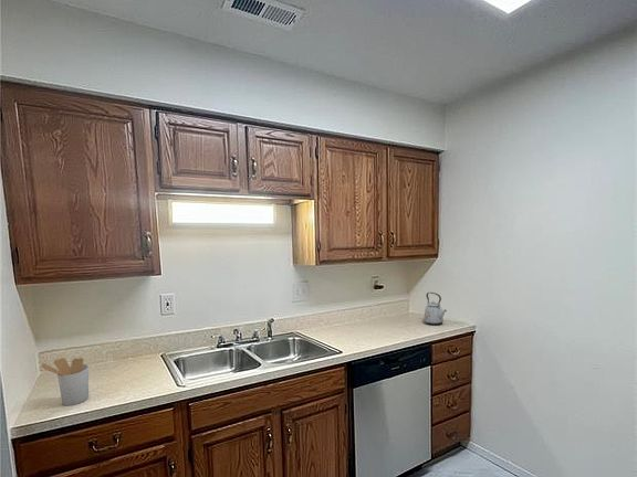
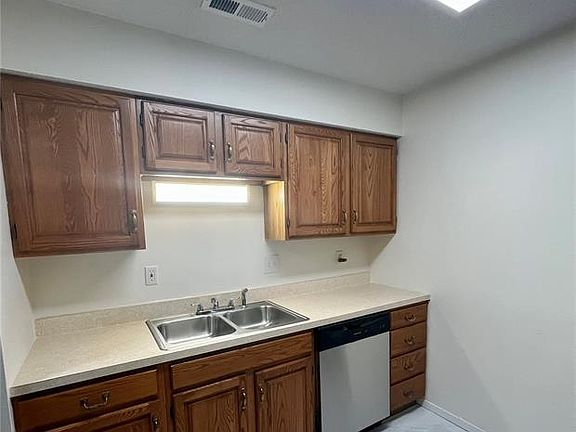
- utensil holder (65, 380)
- kettle (436, 308)
